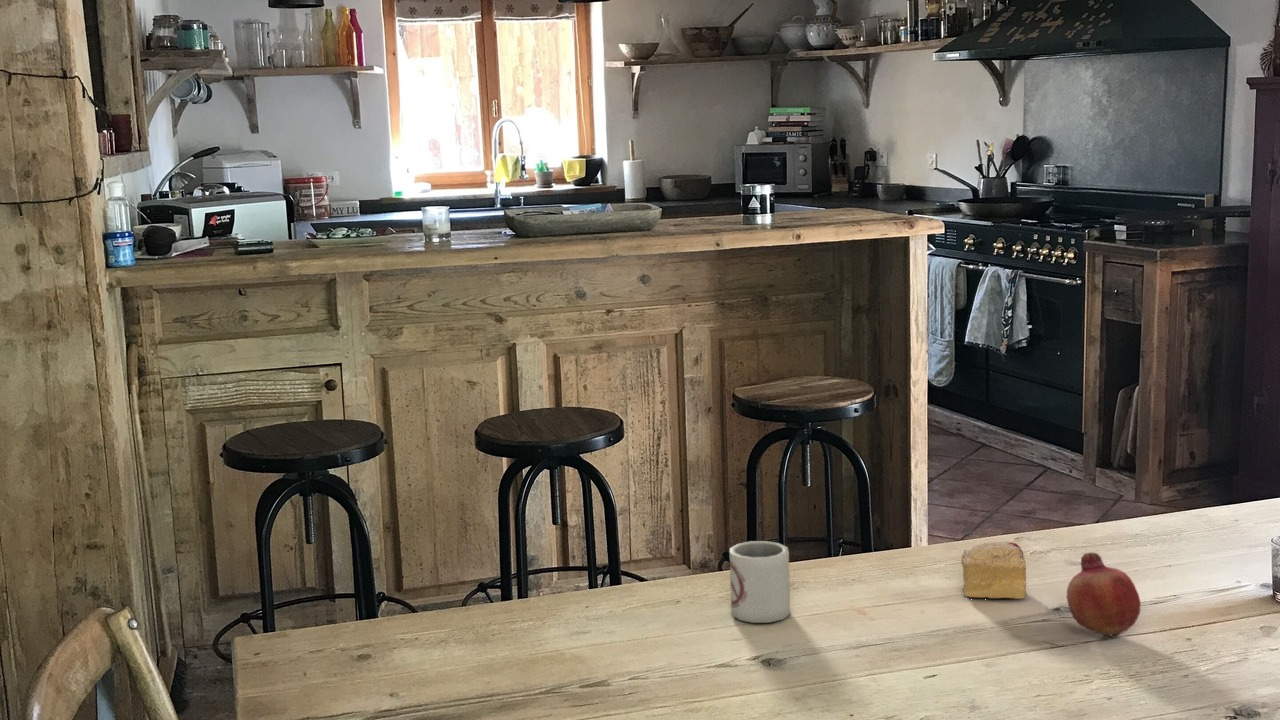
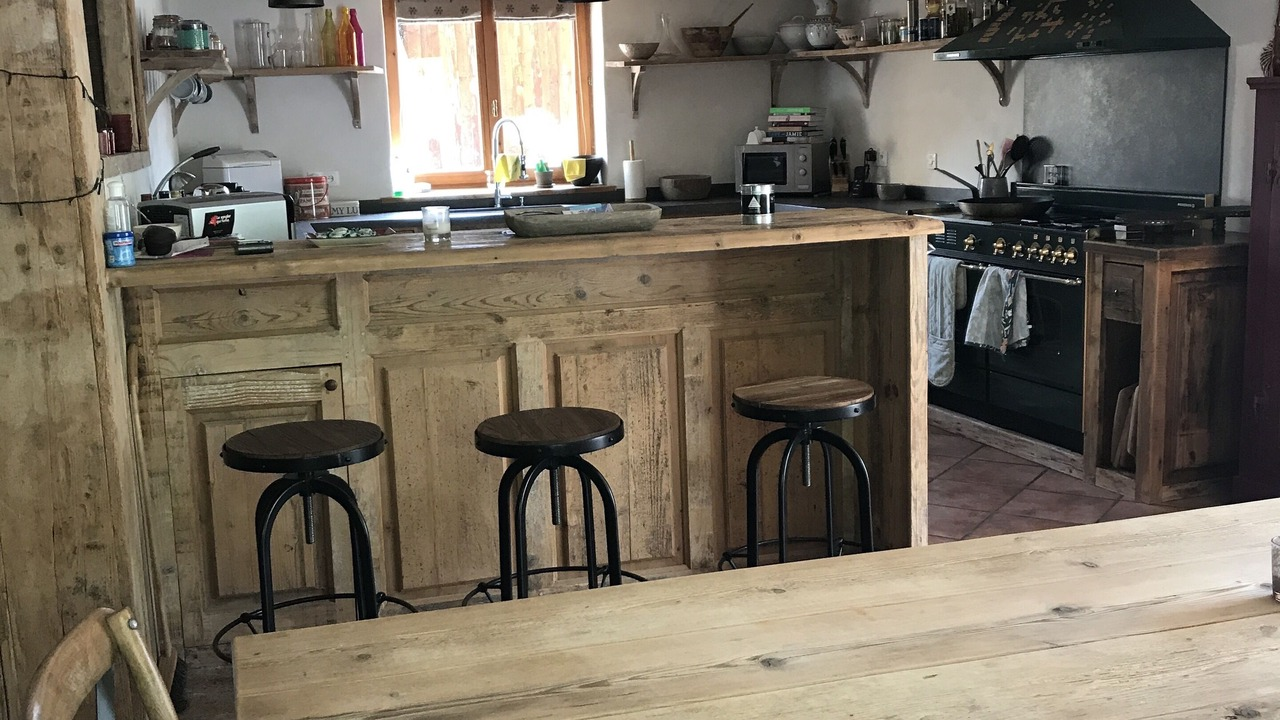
- fruit (1103, 595)
- cake slice (993, 567)
- cup (756, 578)
